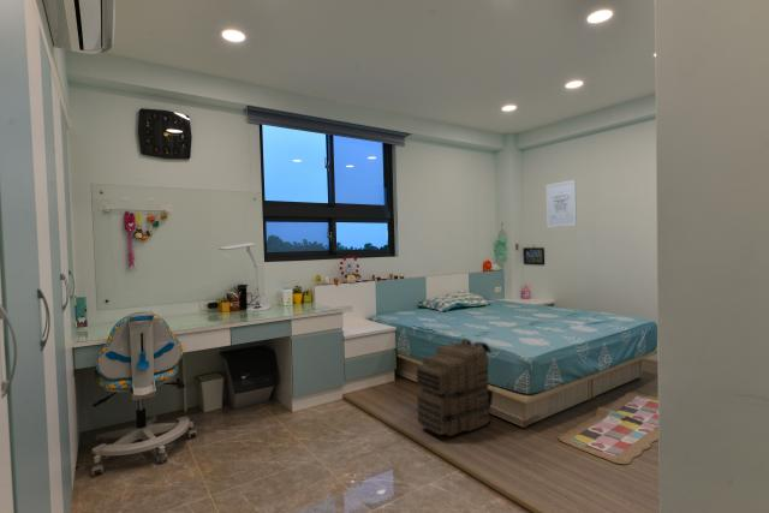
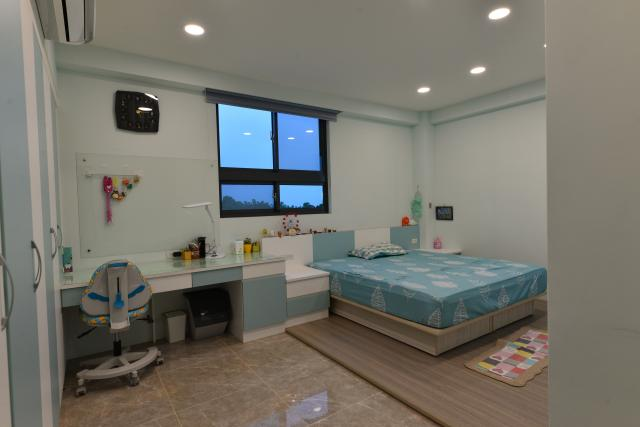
- wall art (560, 204)
- backpack (455, 383)
